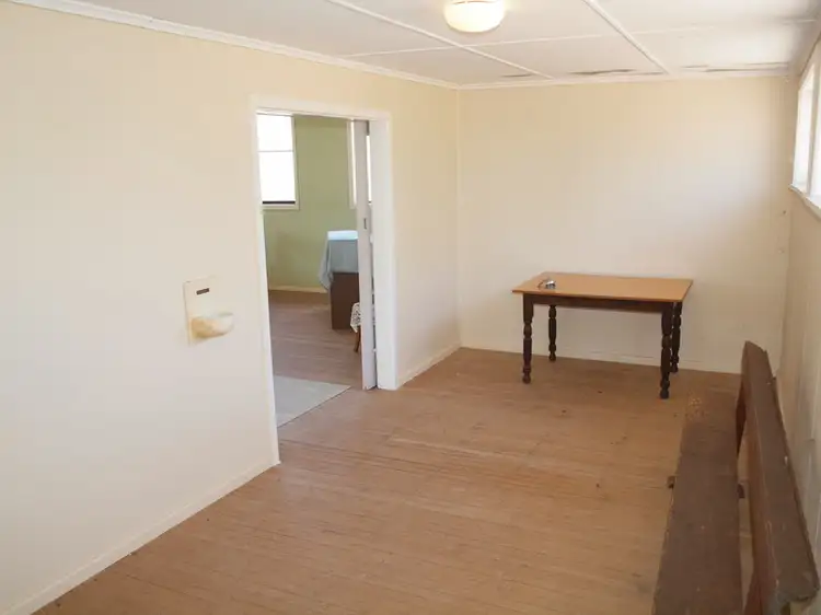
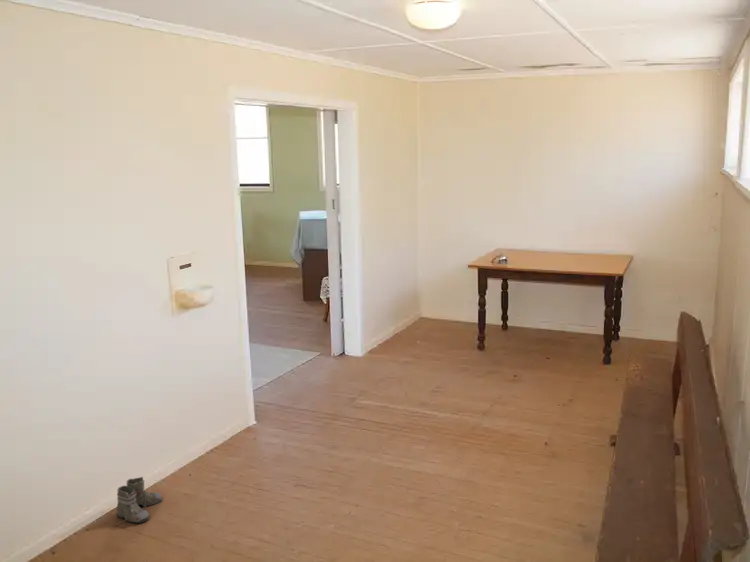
+ boots (137, 498)
